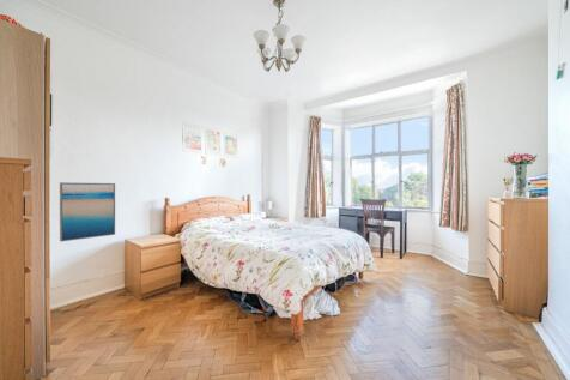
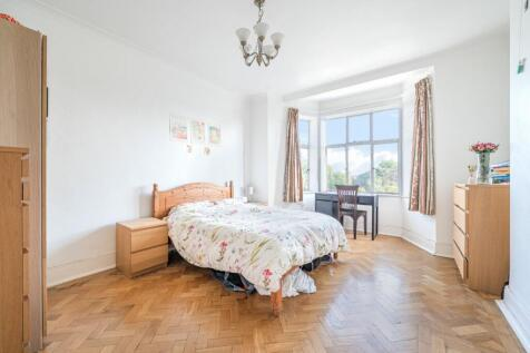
- wall art (89, 210)
